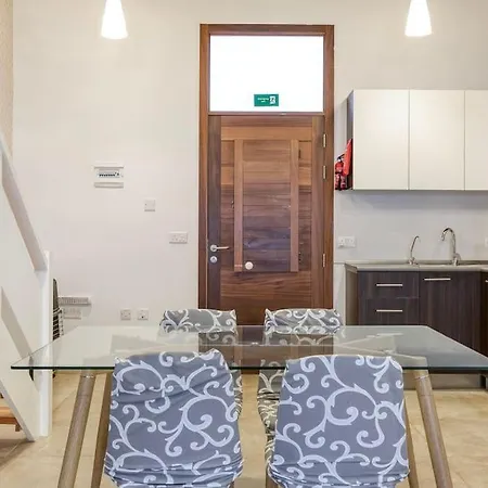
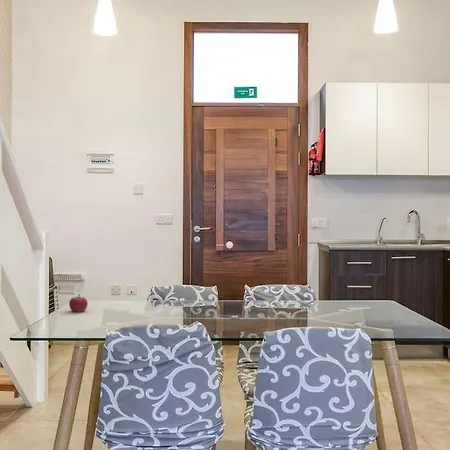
+ fruit (78, 302)
